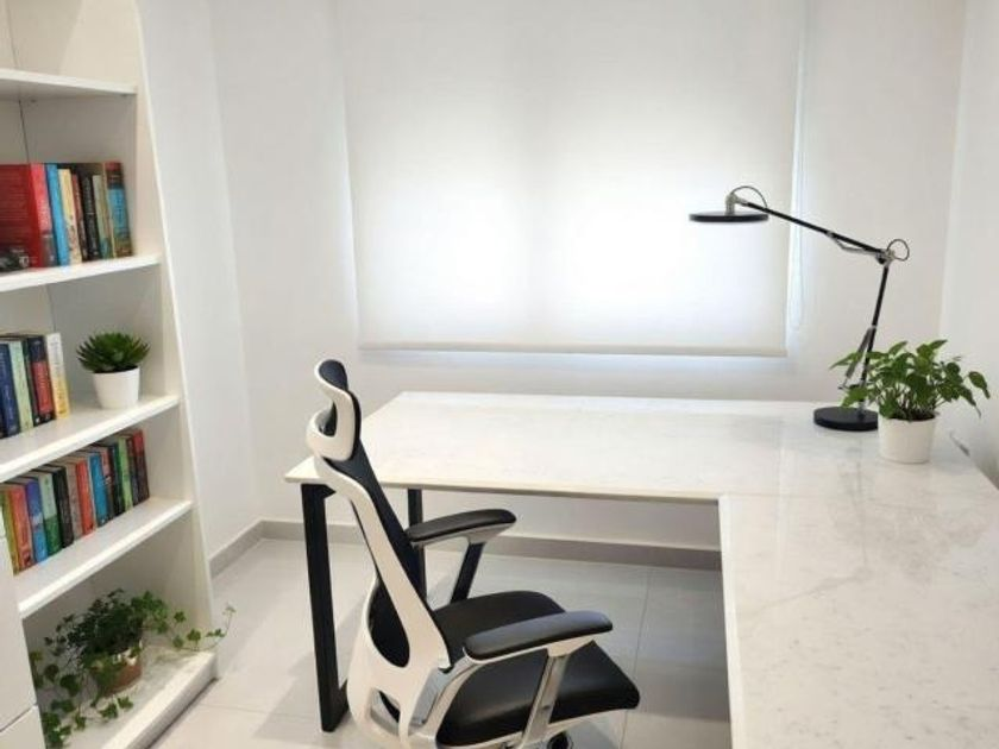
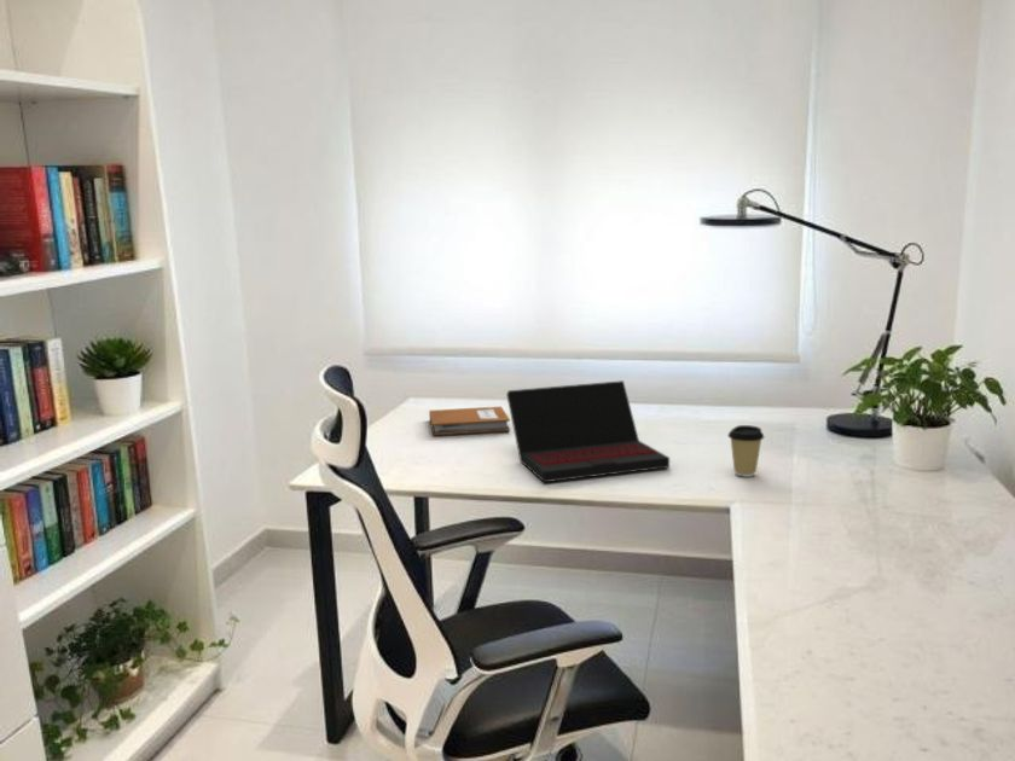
+ notebook (470, 419)
+ coffee cup (746, 451)
+ laptop (585, 426)
